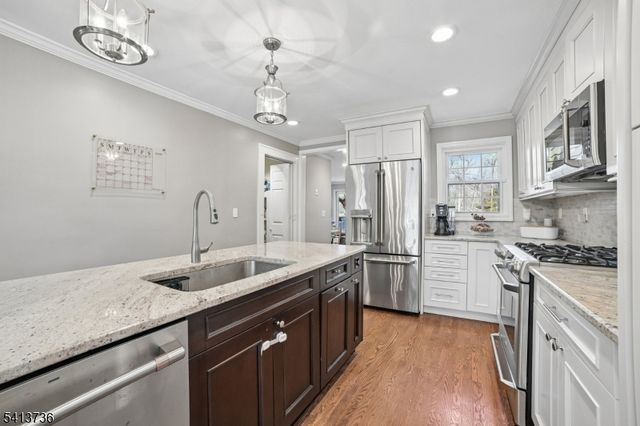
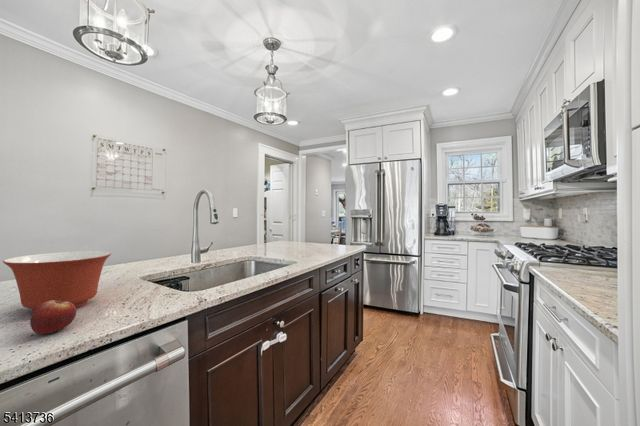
+ fruit (53, 315)
+ mixing bowl (61, 281)
